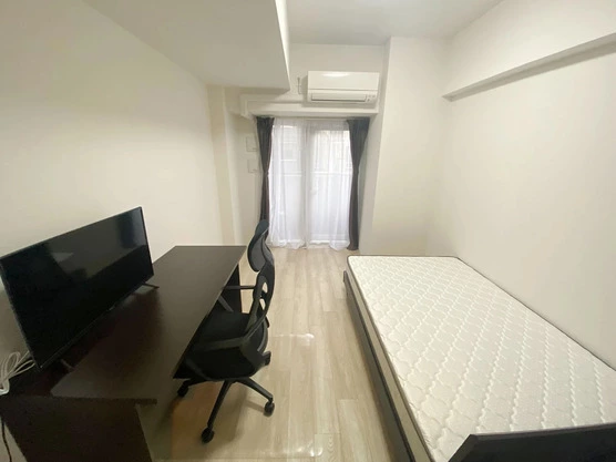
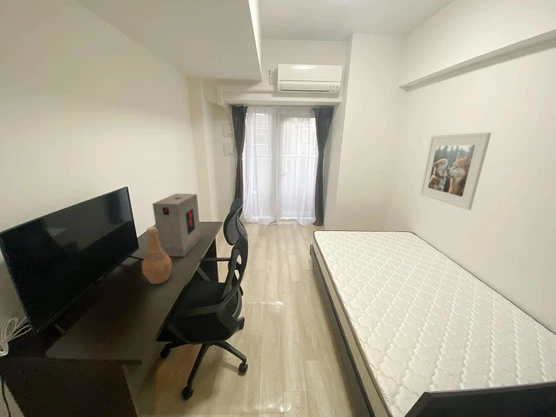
+ vase (155, 254)
+ box (179, 223)
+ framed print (449, 169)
